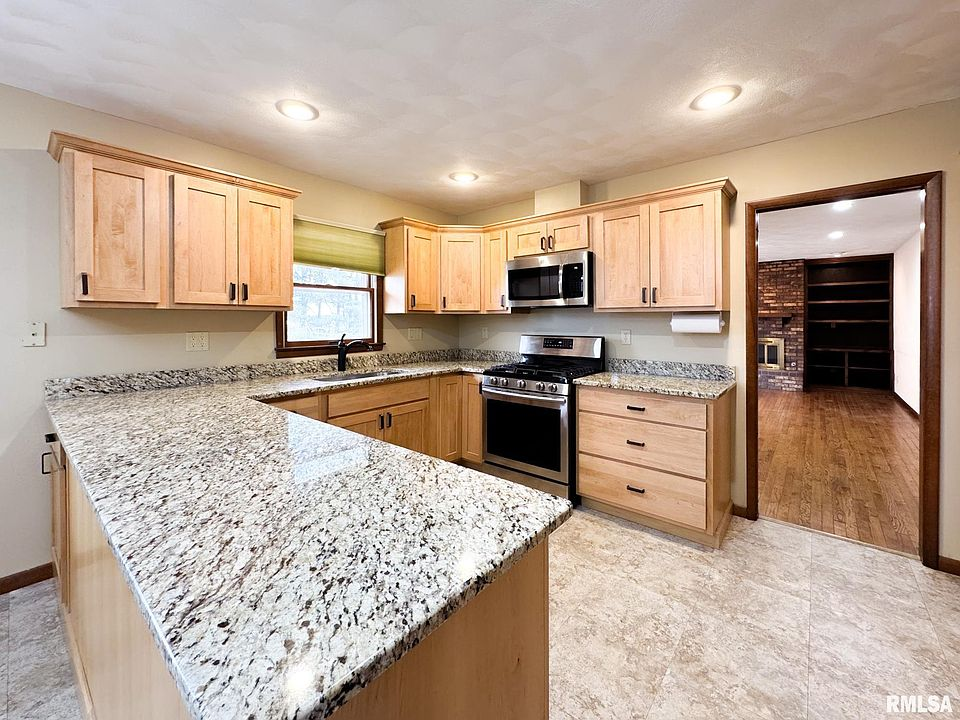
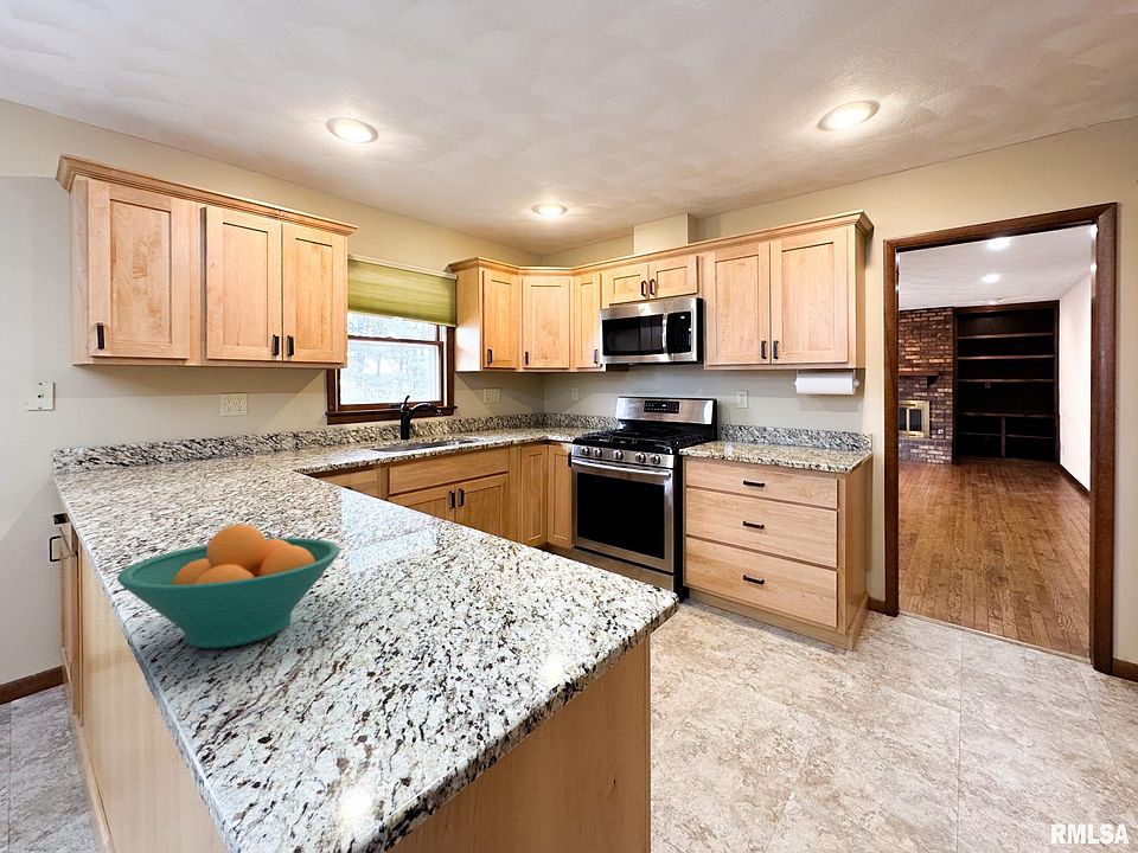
+ fruit bowl (239, 577)
